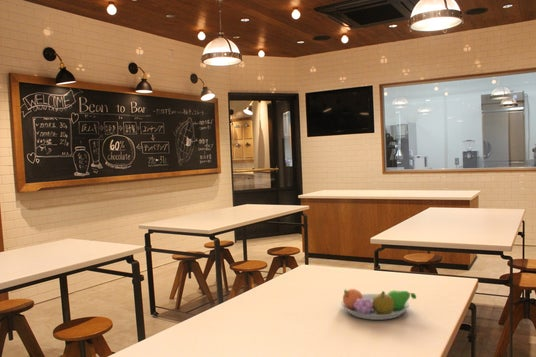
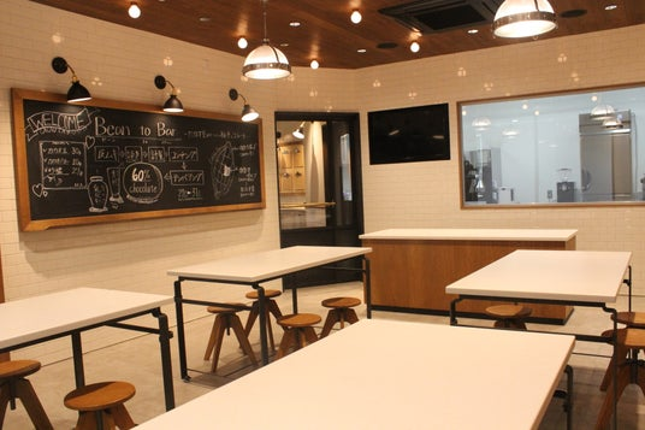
- fruit bowl (377, 297)
